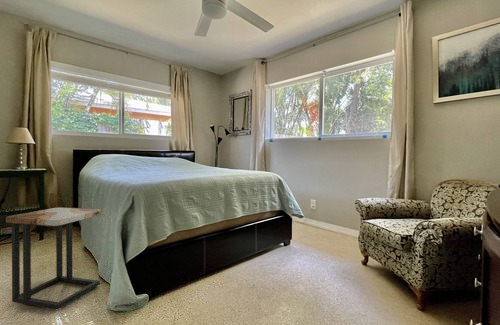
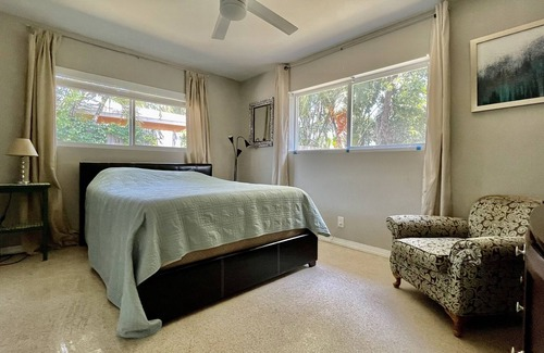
- side table (57, 253)
